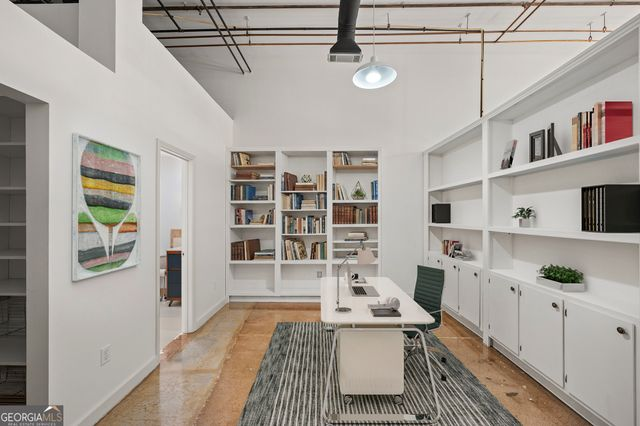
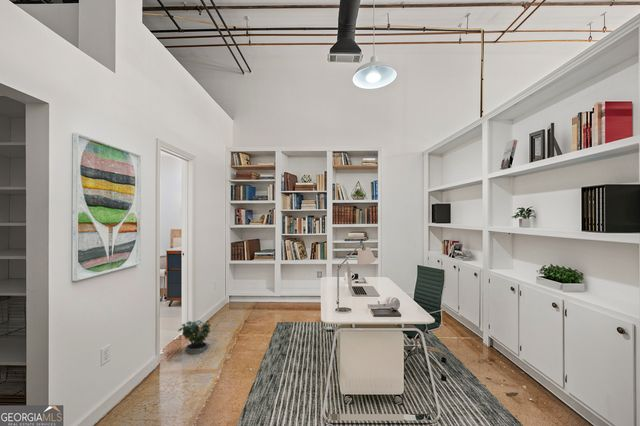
+ potted plant (195, 333)
